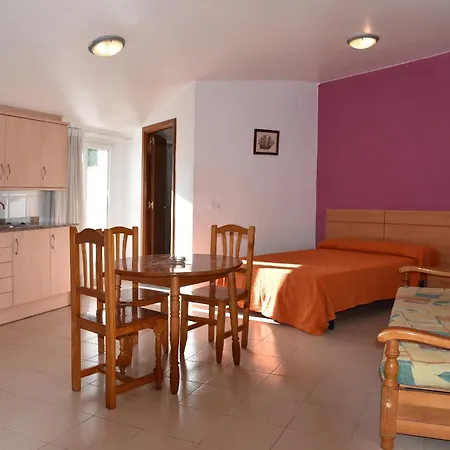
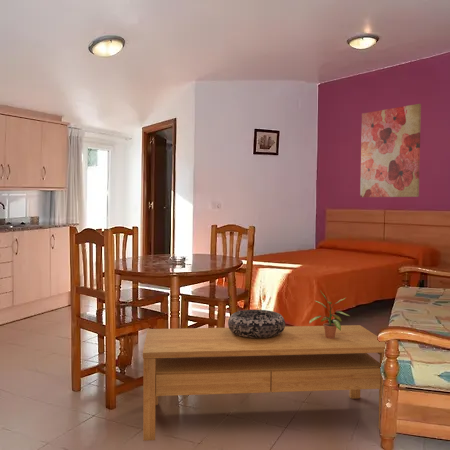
+ coffee table (262, 376)
+ potted plant (328, 310)
+ decorative bowl (256, 323)
+ wall art (389, 153)
